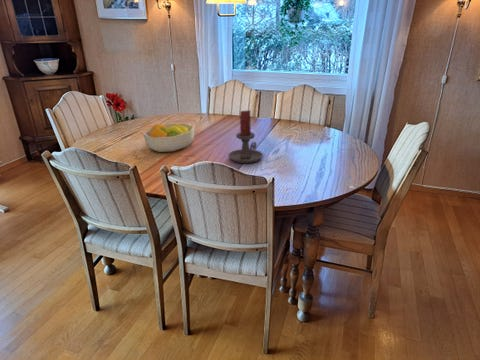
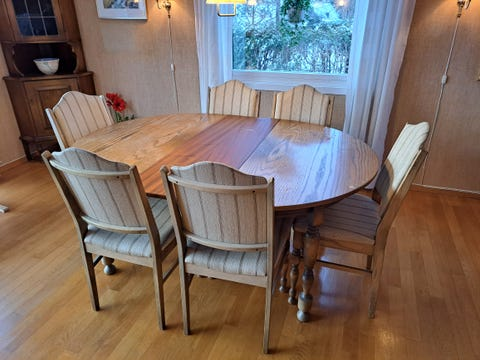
- candle holder (247, 133)
- fruit bowl (170, 134)
